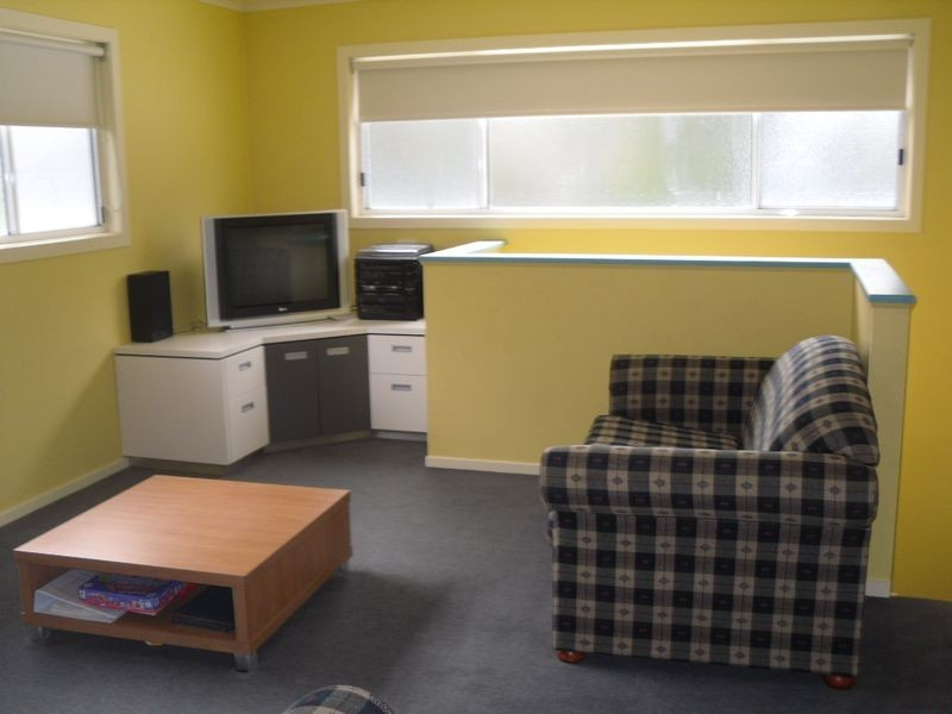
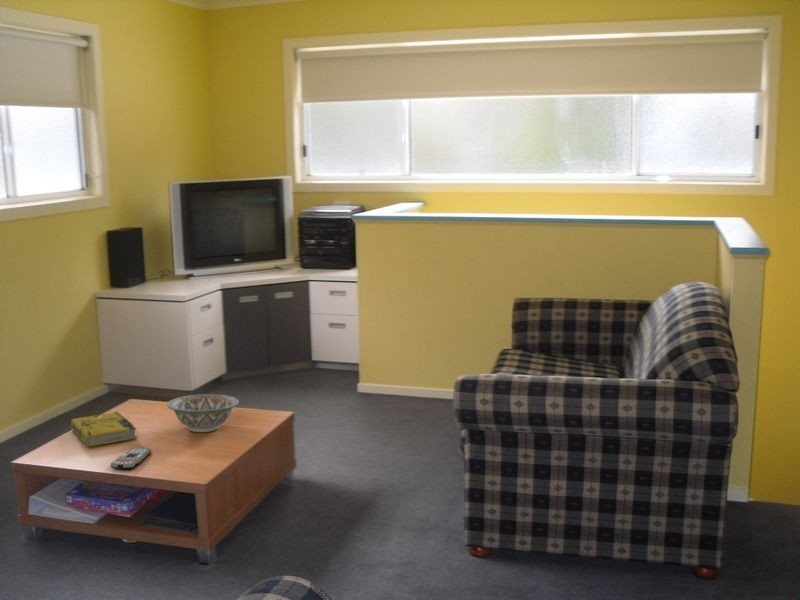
+ decorative bowl (203, 414)
+ book (103, 427)
+ remote control (132, 457)
